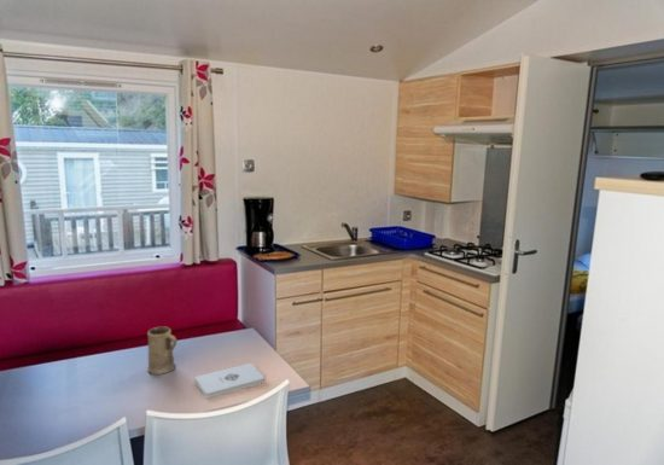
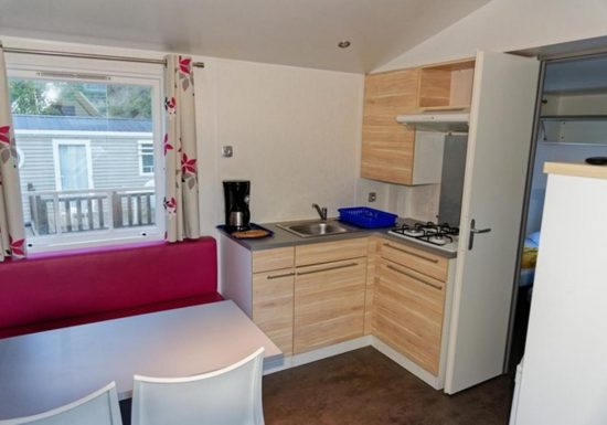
- mug (162, 349)
- notepad (229, 379)
